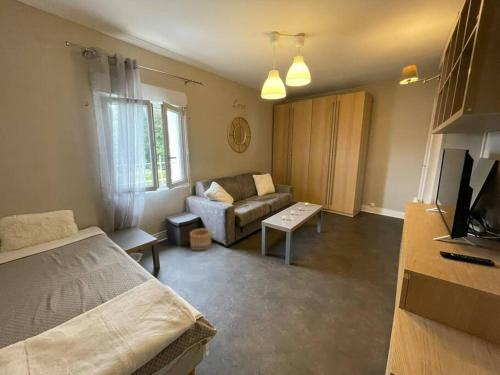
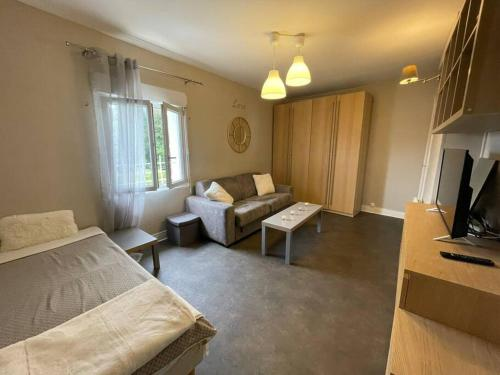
- basket (200, 239)
